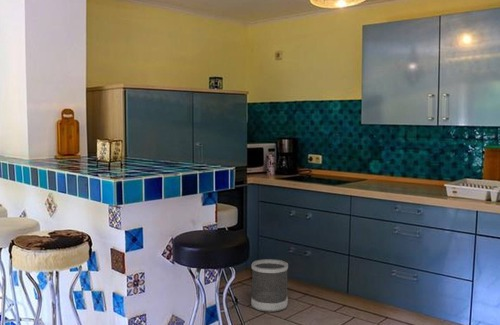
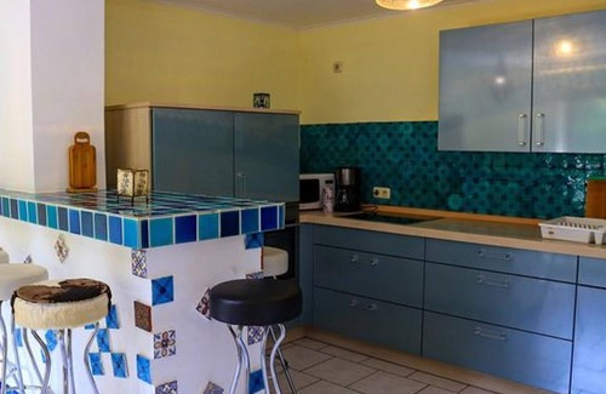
- wastebasket (269, 284)
